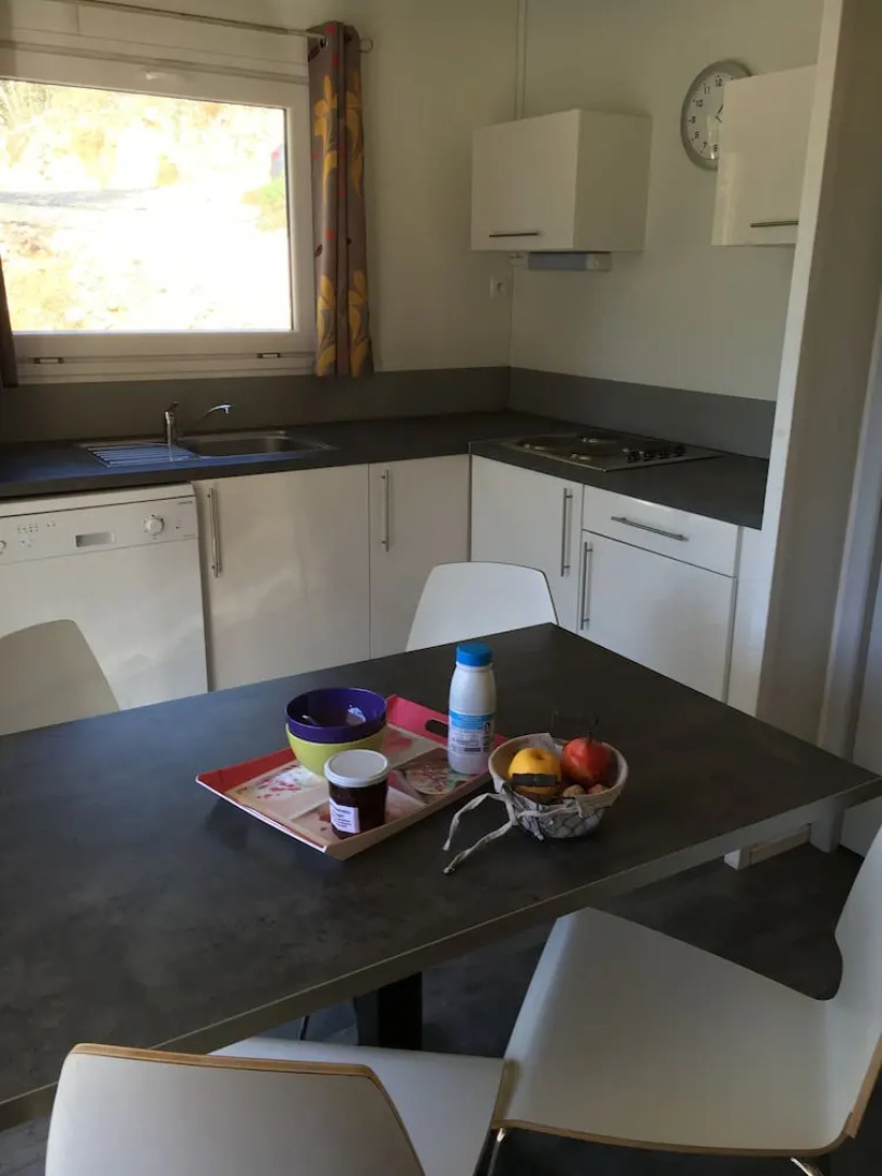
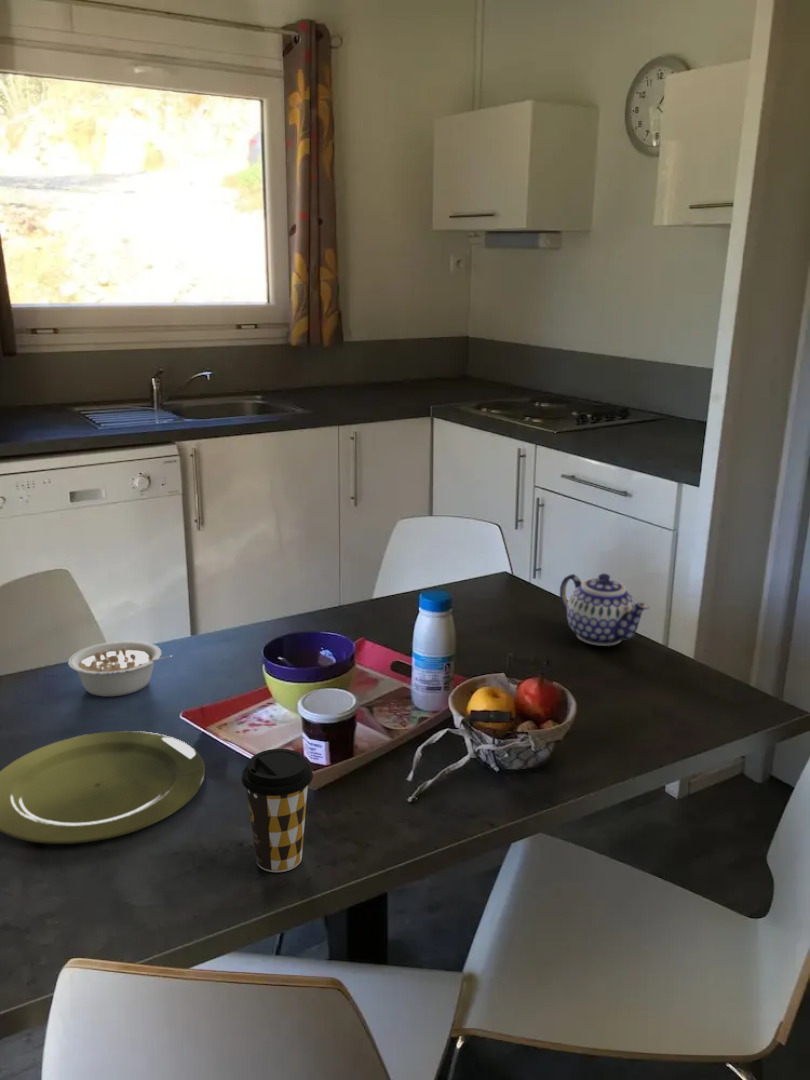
+ plate (97, 782)
+ teapot (602, 606)
+ coffee cup (278, 811)
+ legume (120, 667)
